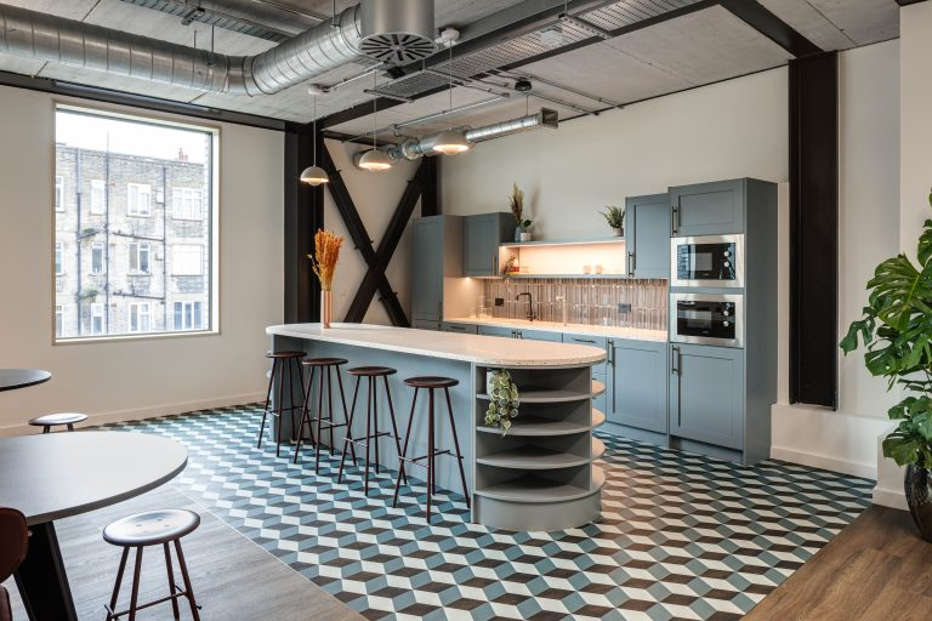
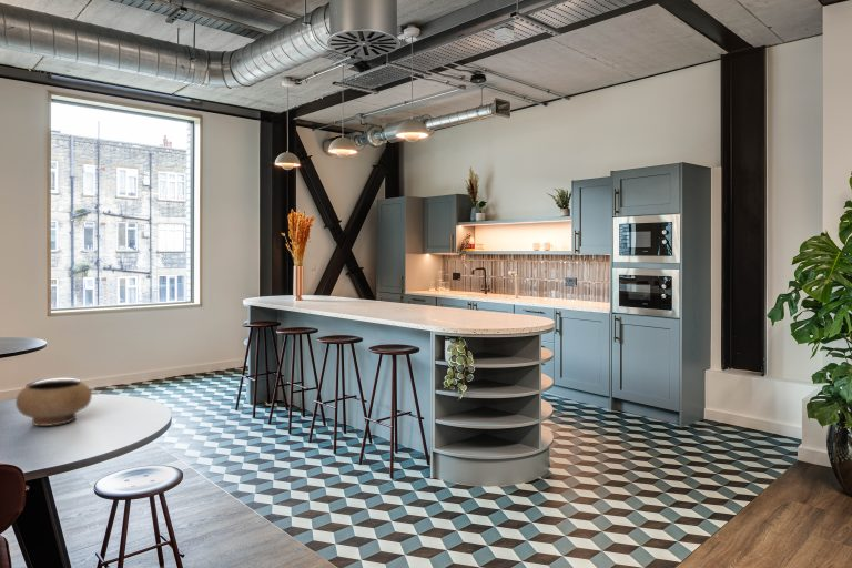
+ bowl (54, 402)
